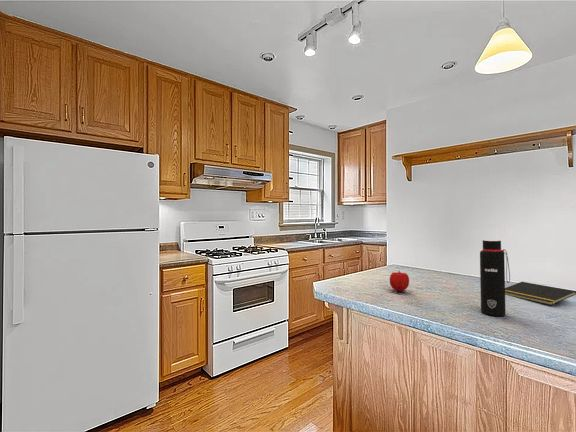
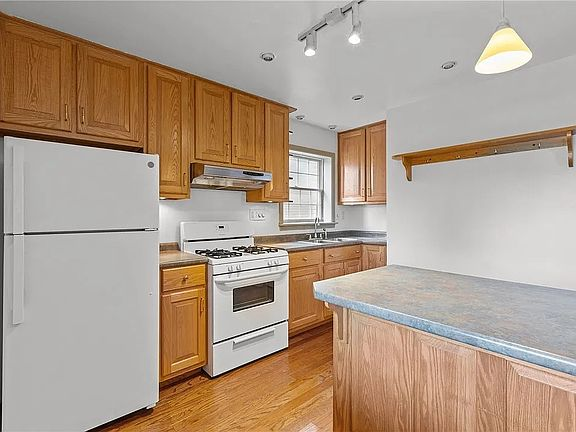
- fruit (399, 280)
- notepad (535, 292)
- water bottle (494, 276)
